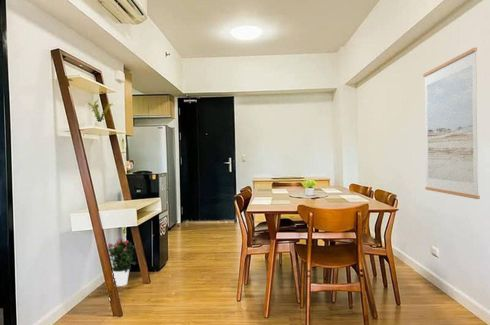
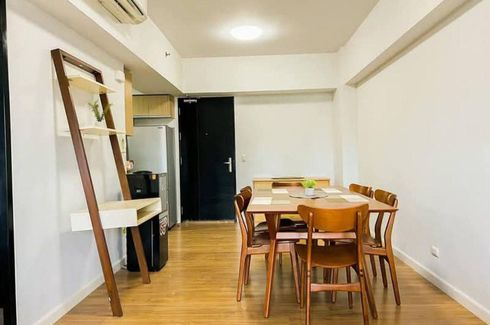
- potted flower (120, 261)
- wall art (447, 128)
